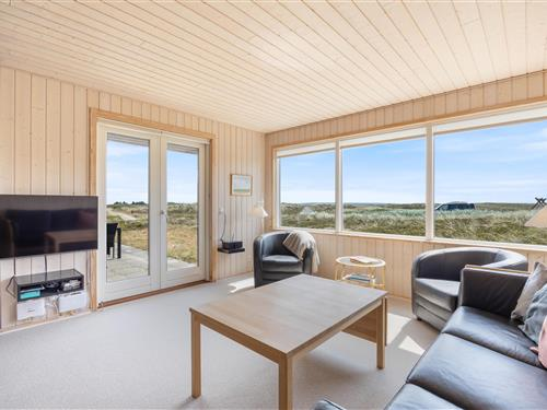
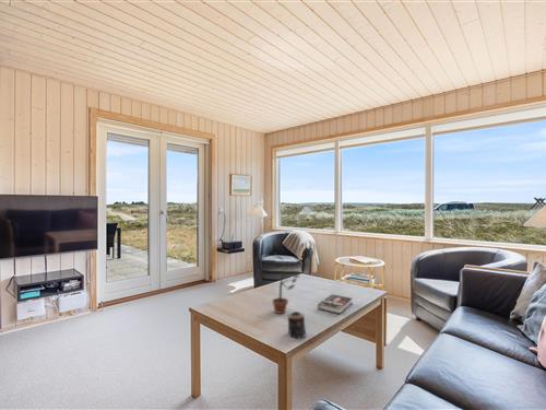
+ book (335, 303)
+ candle (298, 323)
+ potted plant (280, 283)
